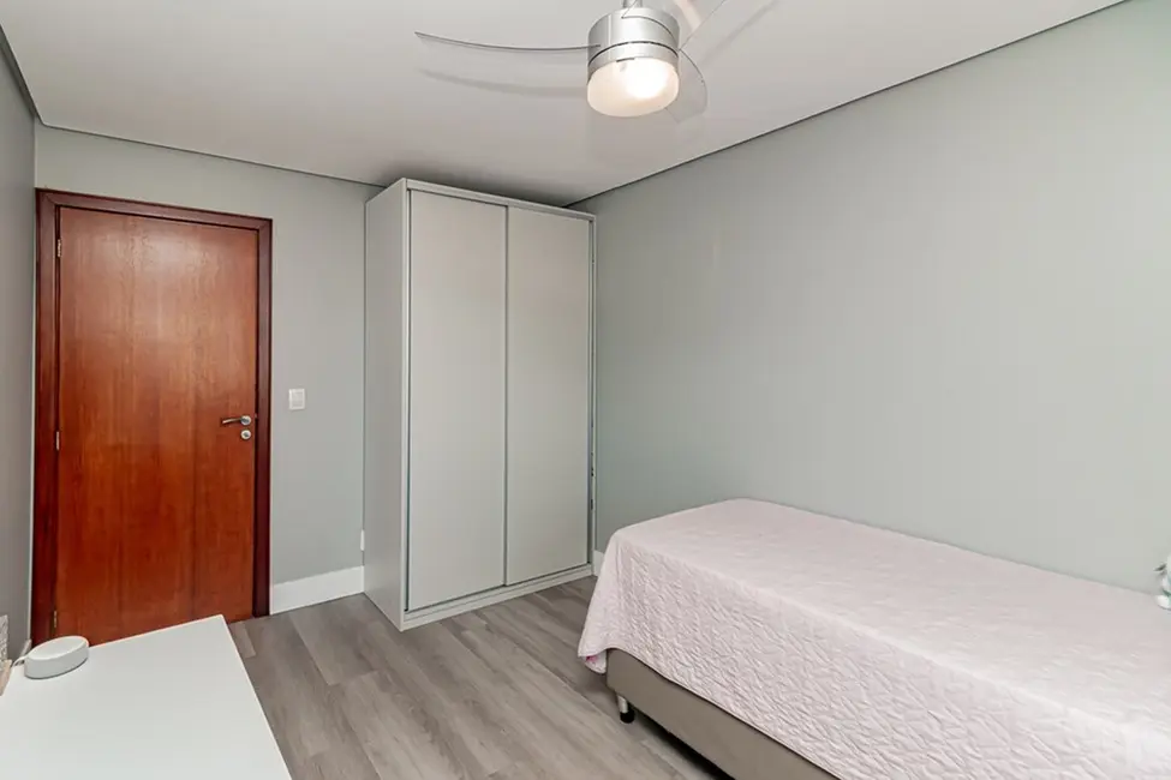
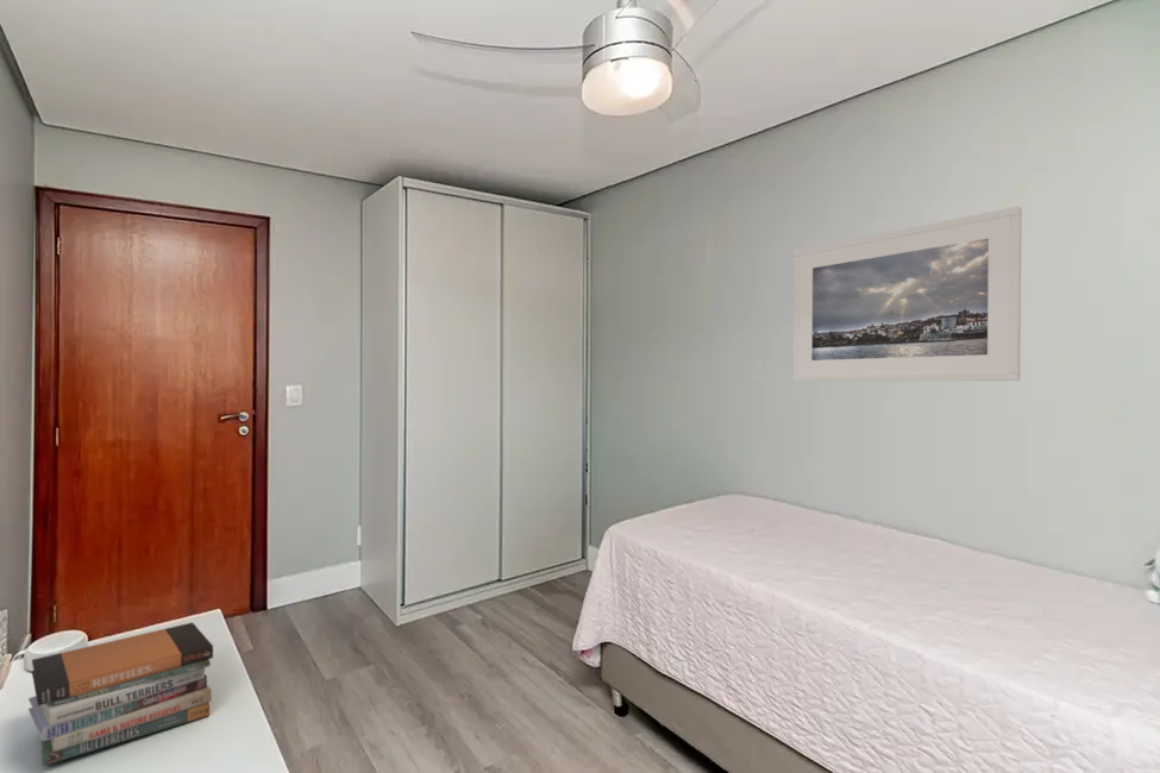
+ book stack (124, 687)
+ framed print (890, 306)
